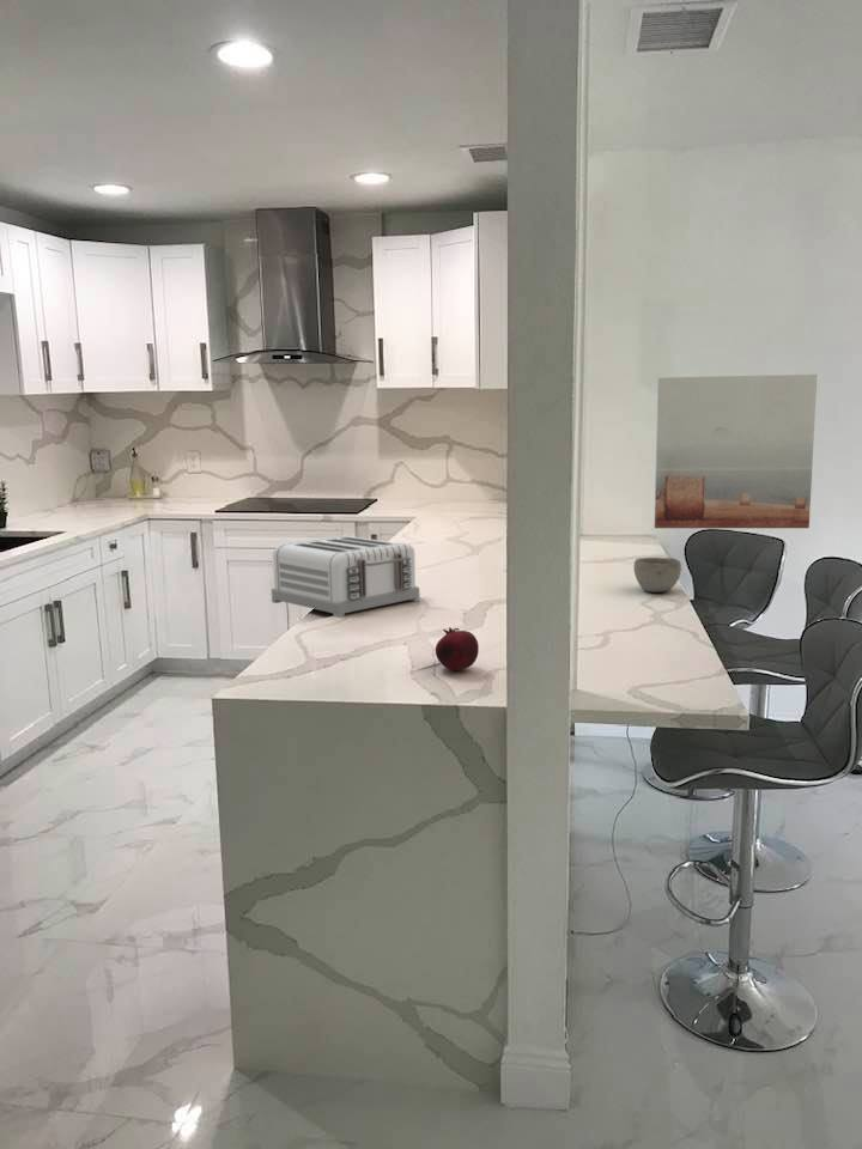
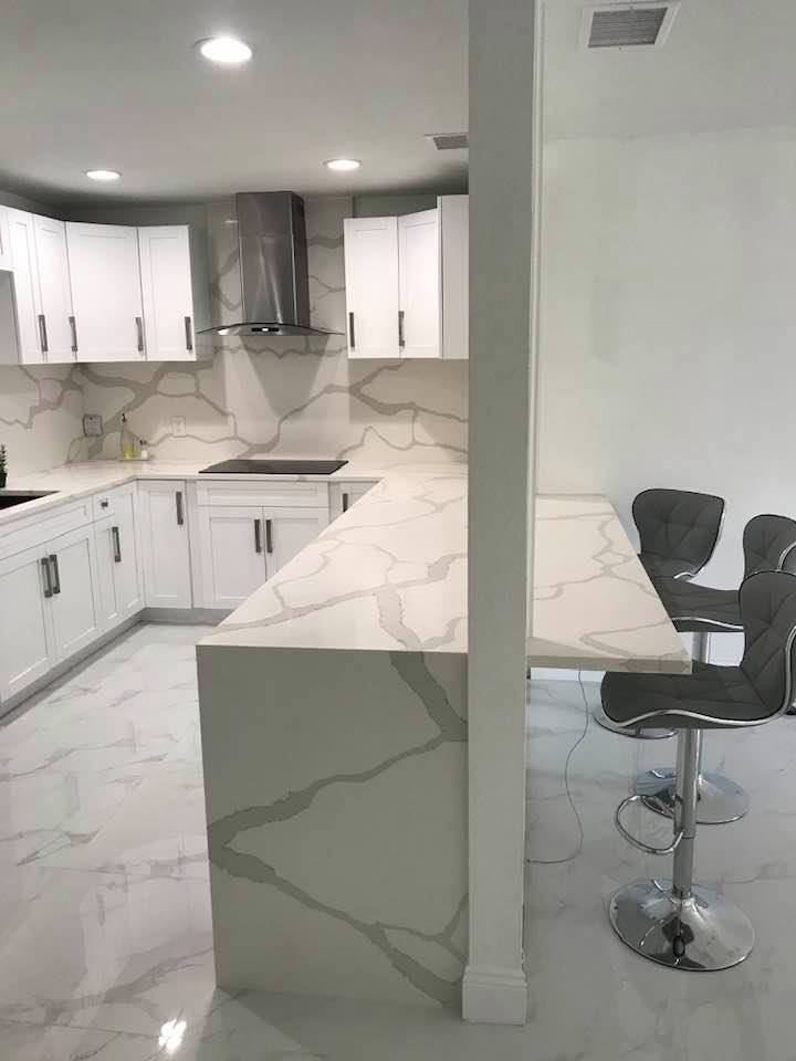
- bowl (656, 574)
- toaster (348, 573)
- wall art (733, 452)
- fruit (457, 648)
